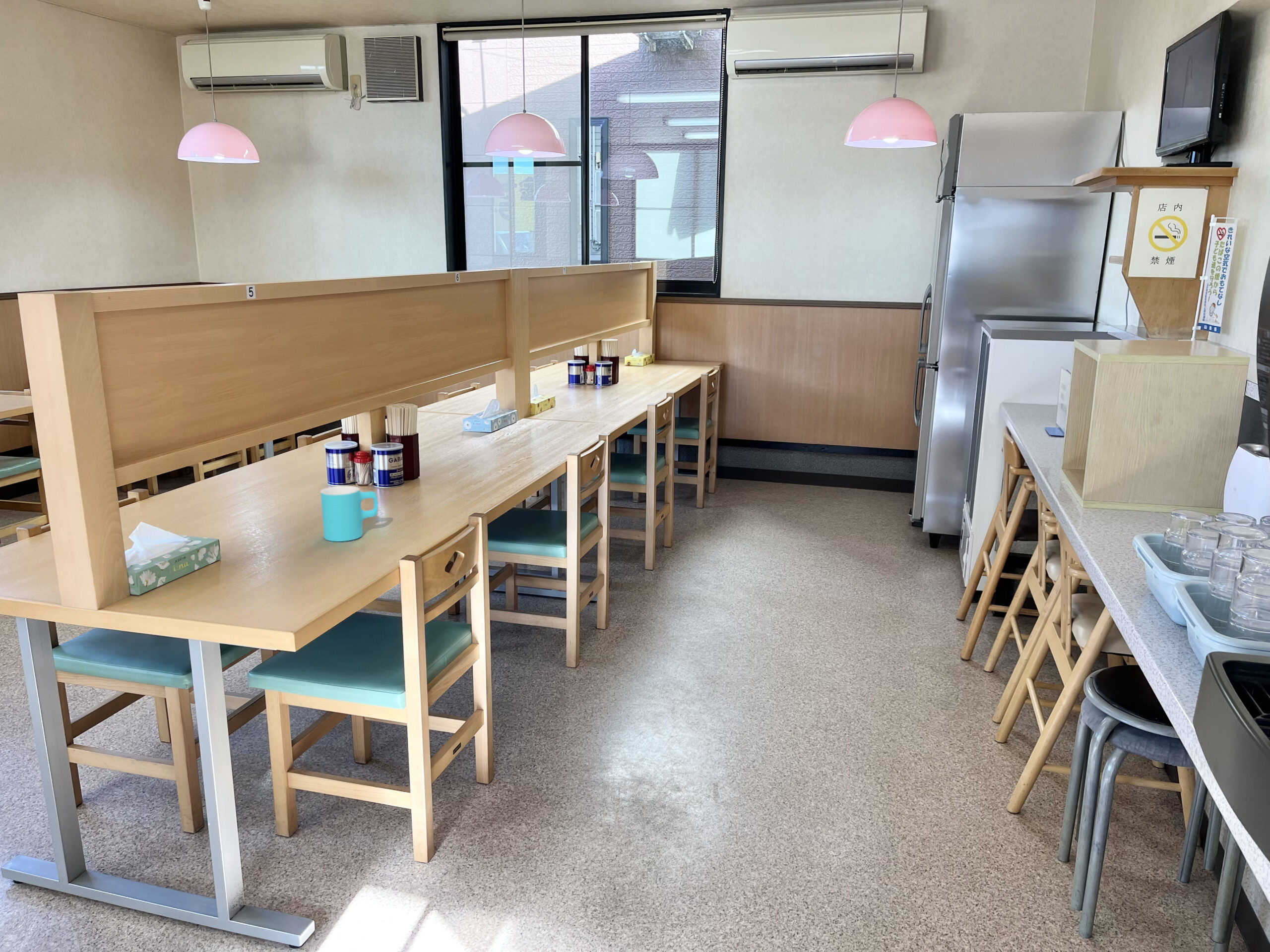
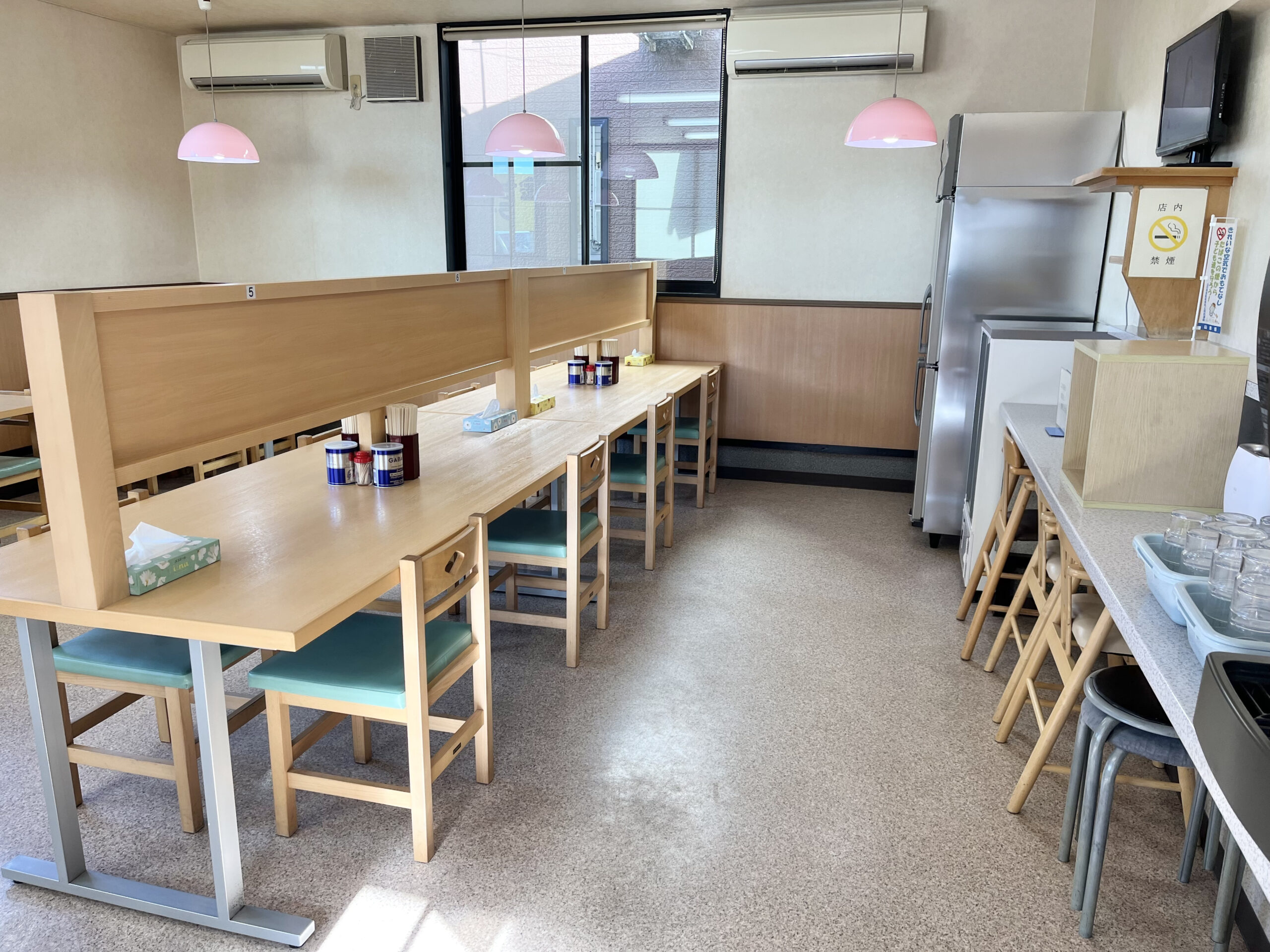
- cup (349, 513)
